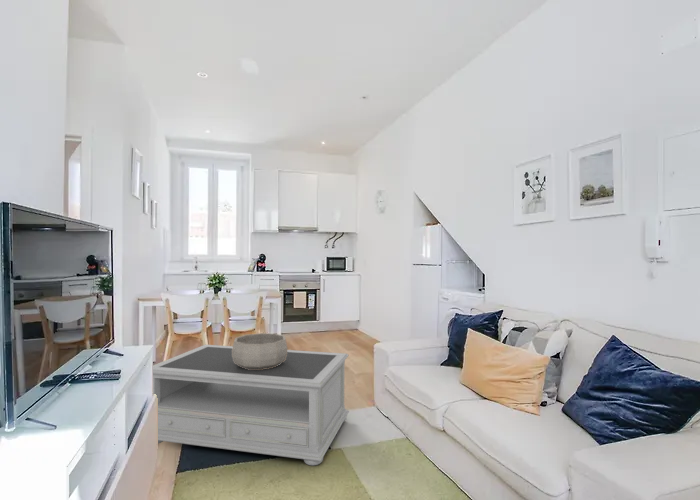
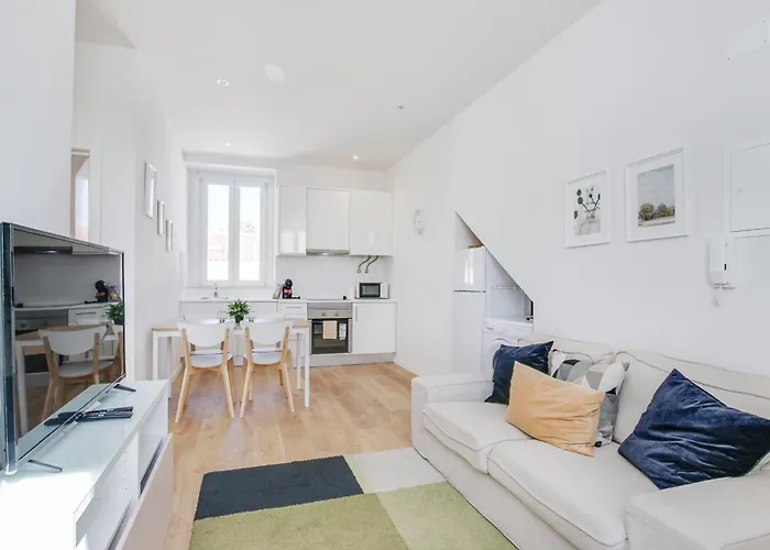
- decorative bowl (260, 351)
- coffee table (252, 395)
